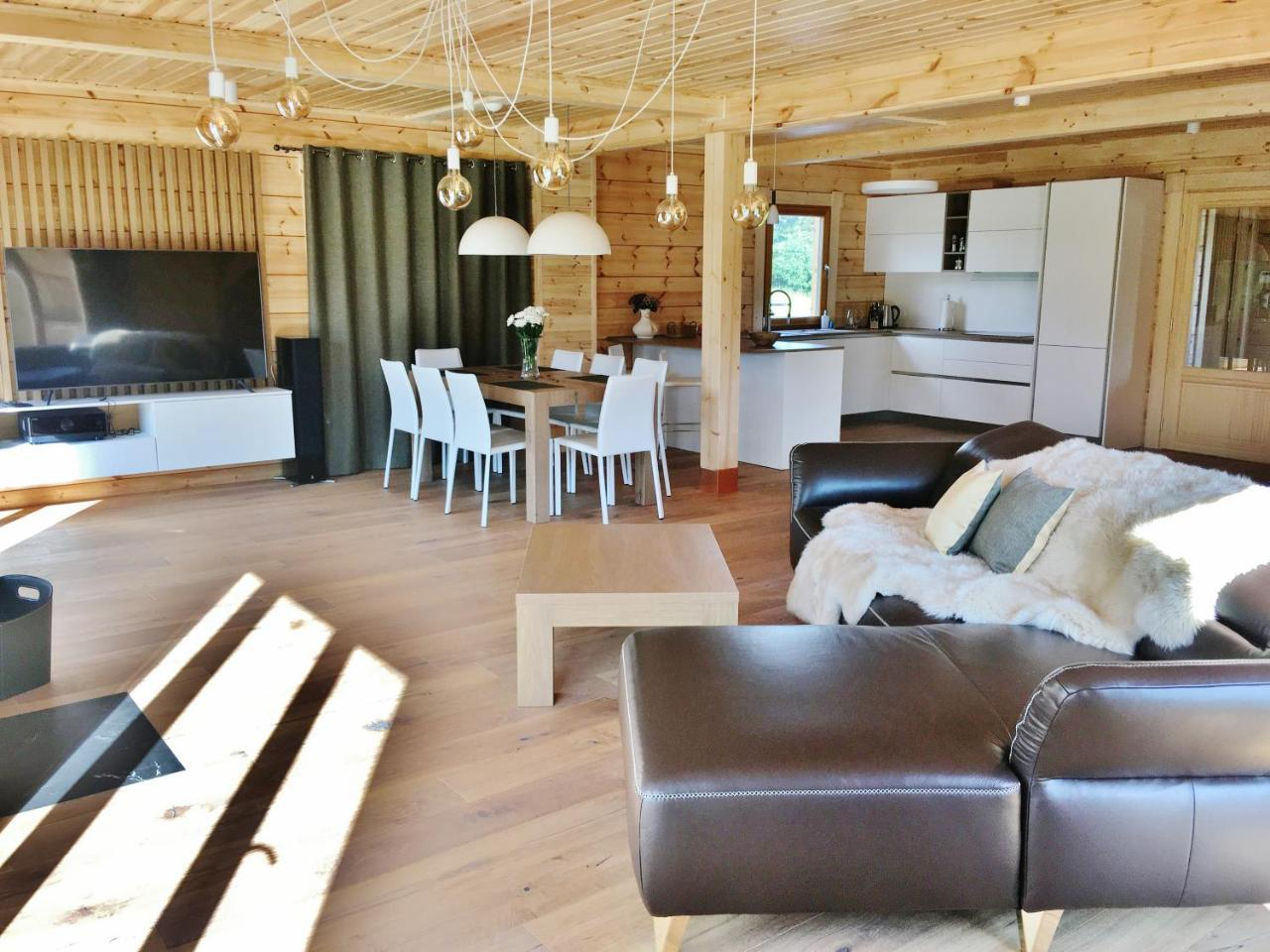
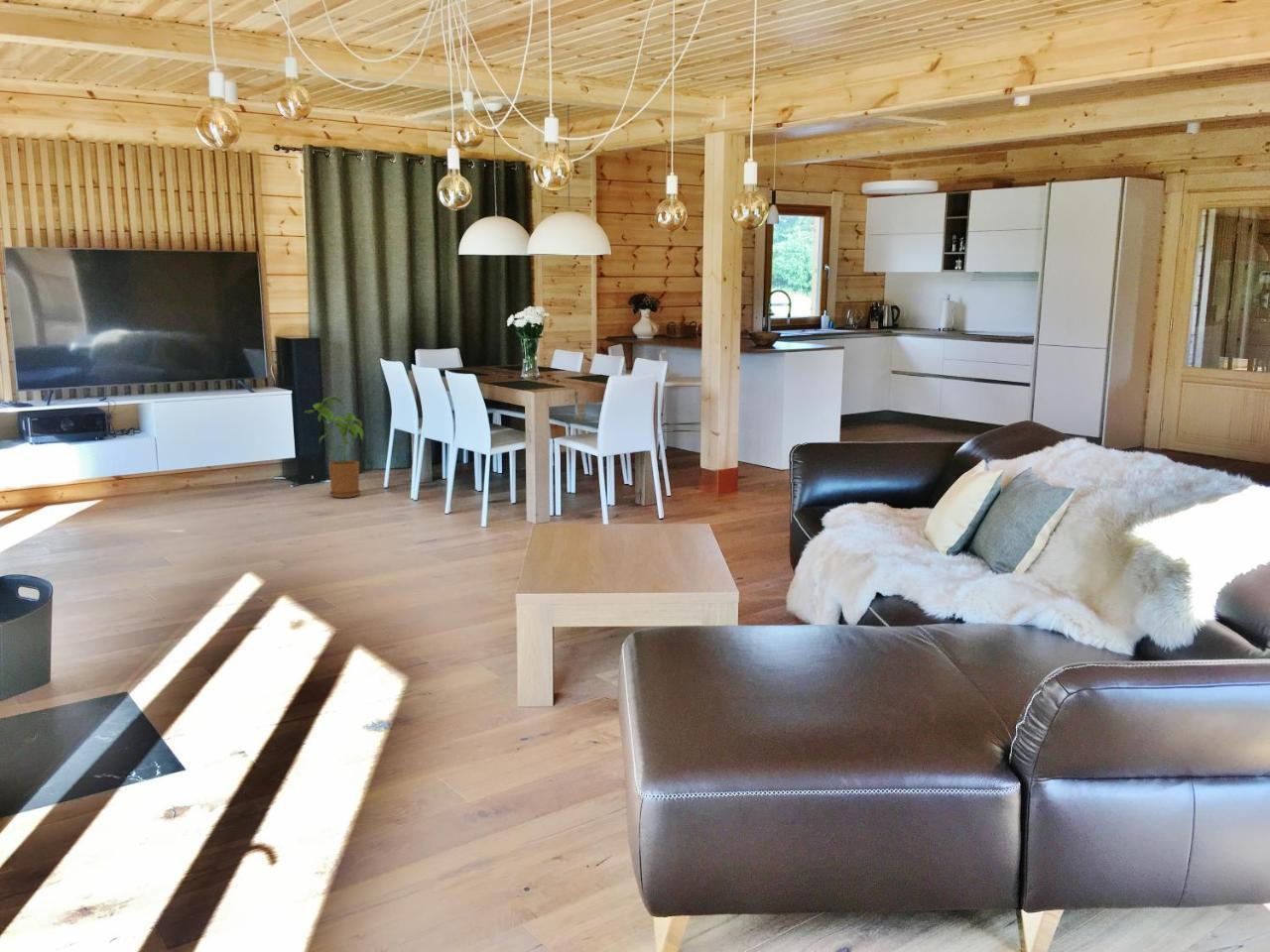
+ house plant (342, 446)
